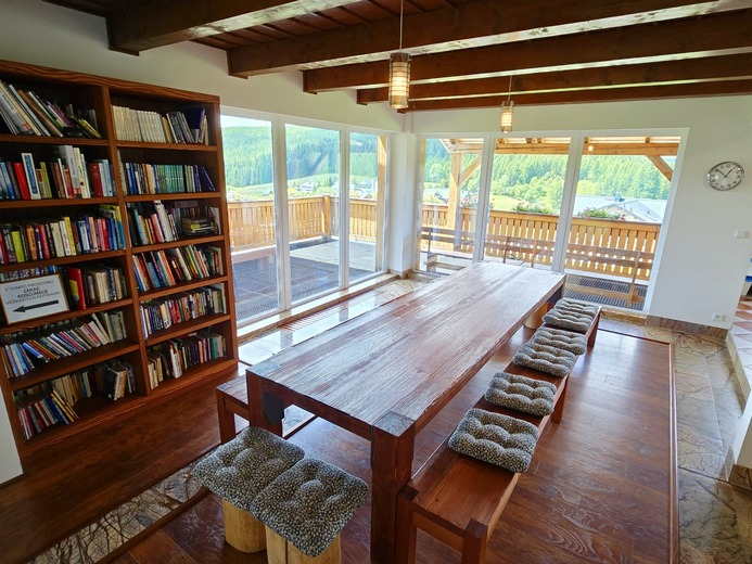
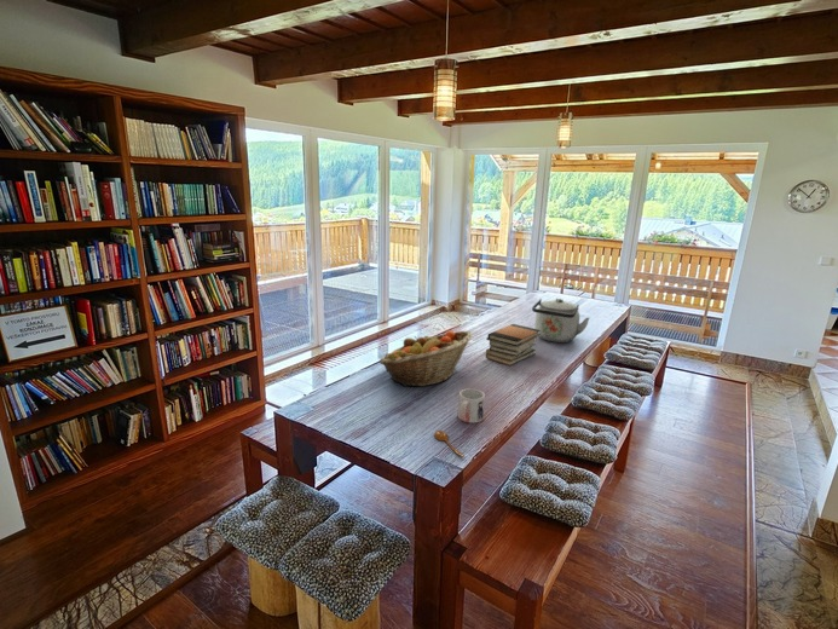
+ mug (469, 406)
+ spoon (449, 443)
+ fruit basket (427, 353)
+ book stack (513, 344)
+ kettle (561, 319)
